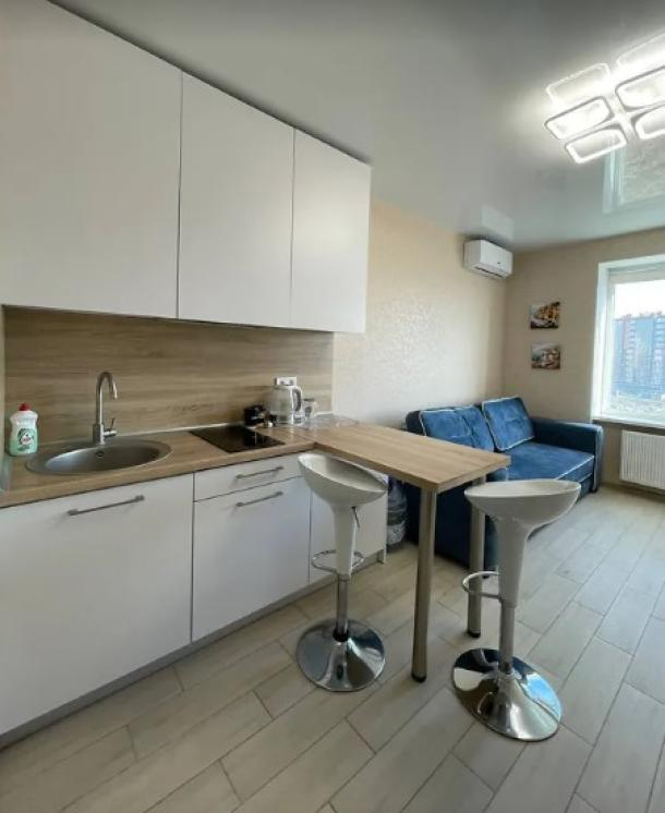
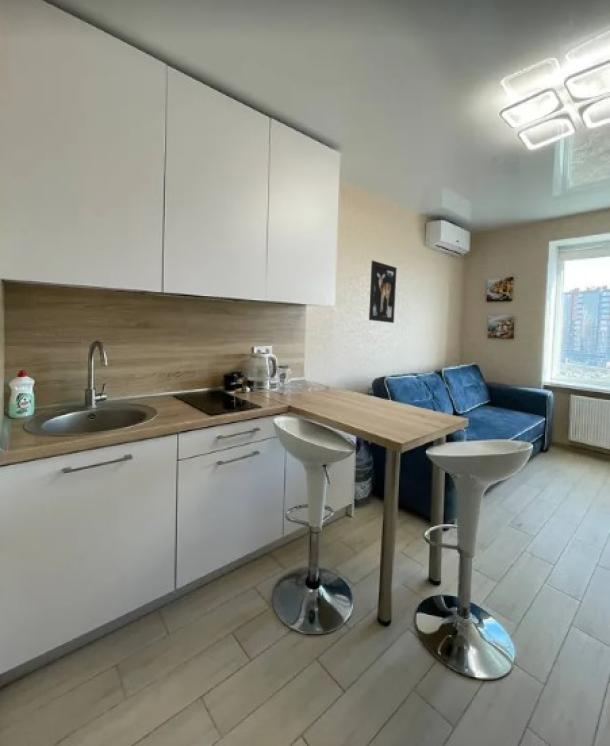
+ wall art (383, 293)
